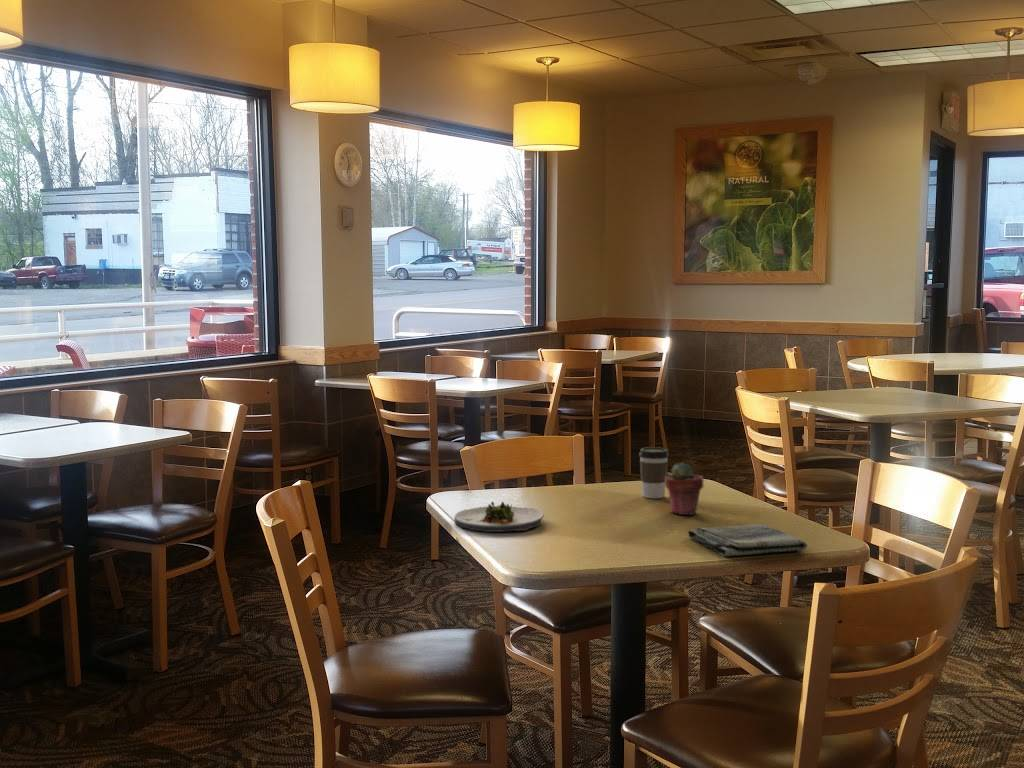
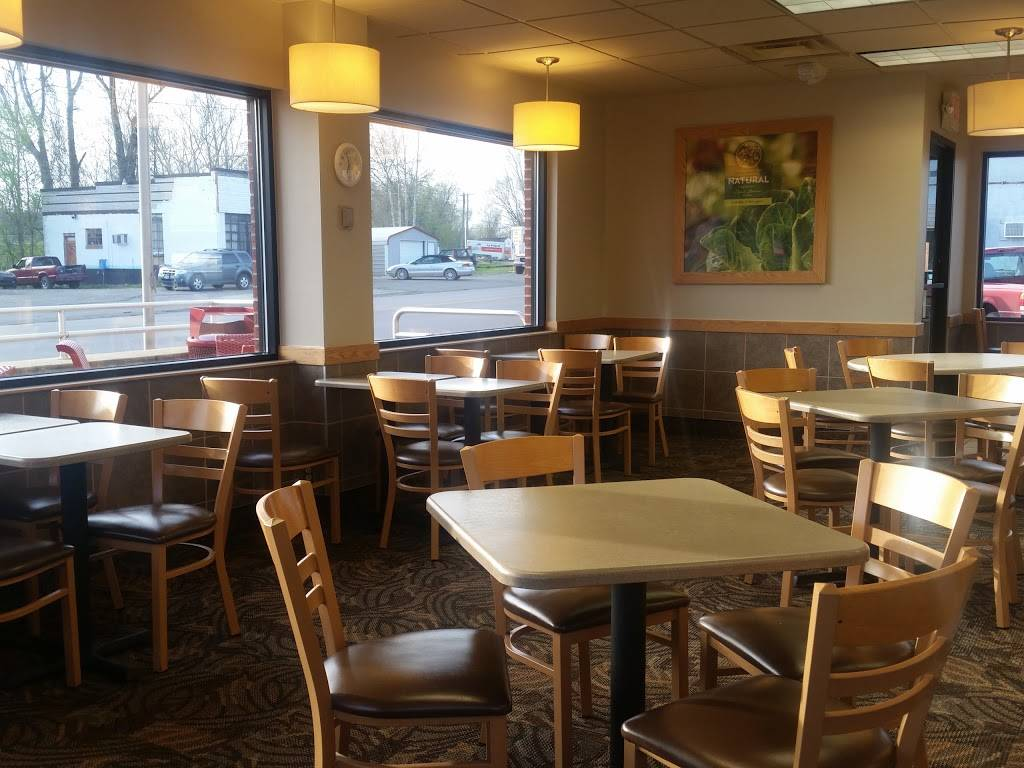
- dish towel (744, 536)
- salad plate (498, 512)
- coffee cup (653, 472)
- potted succulent (683, 487)
